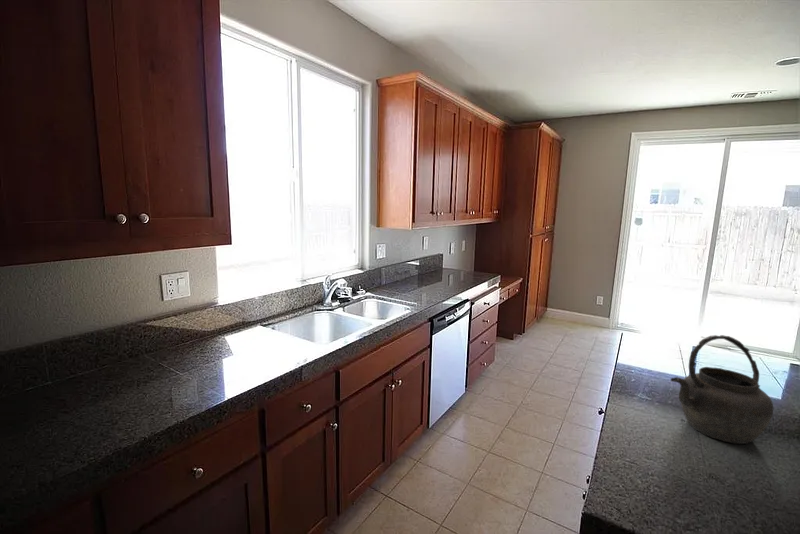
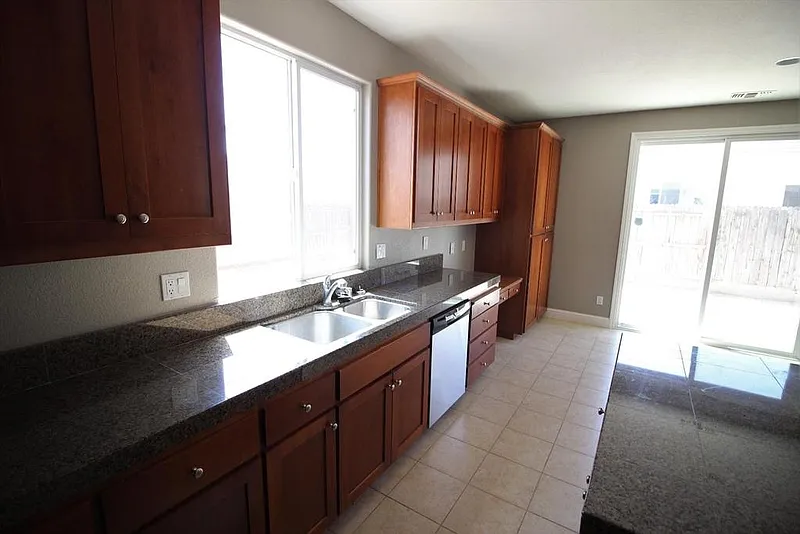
- kettle (714, 384)
